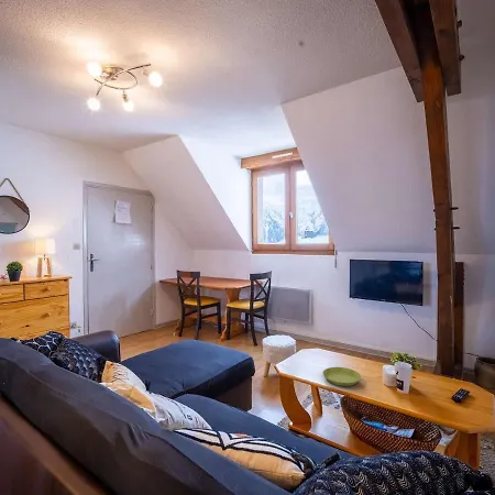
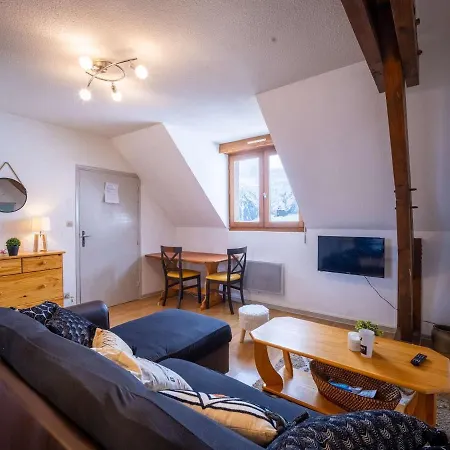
- saucer (341, 376)
